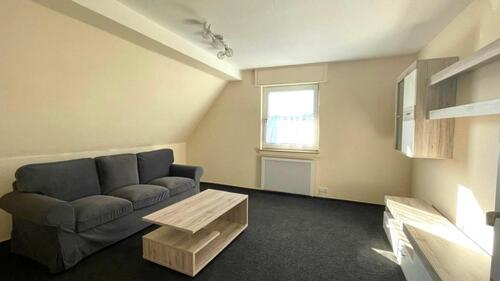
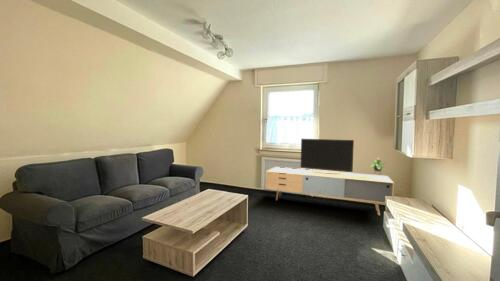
+ media console (324, 172)
